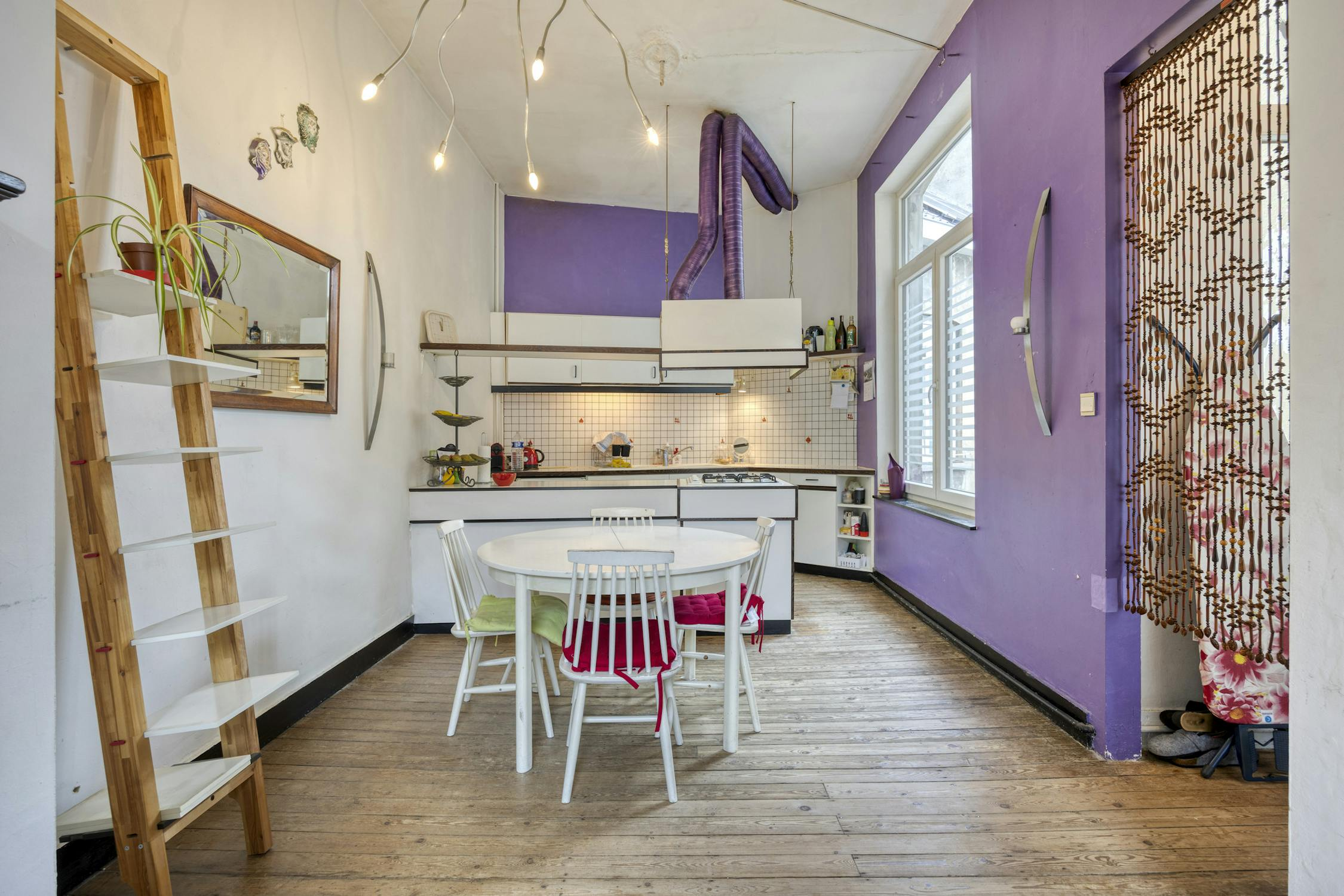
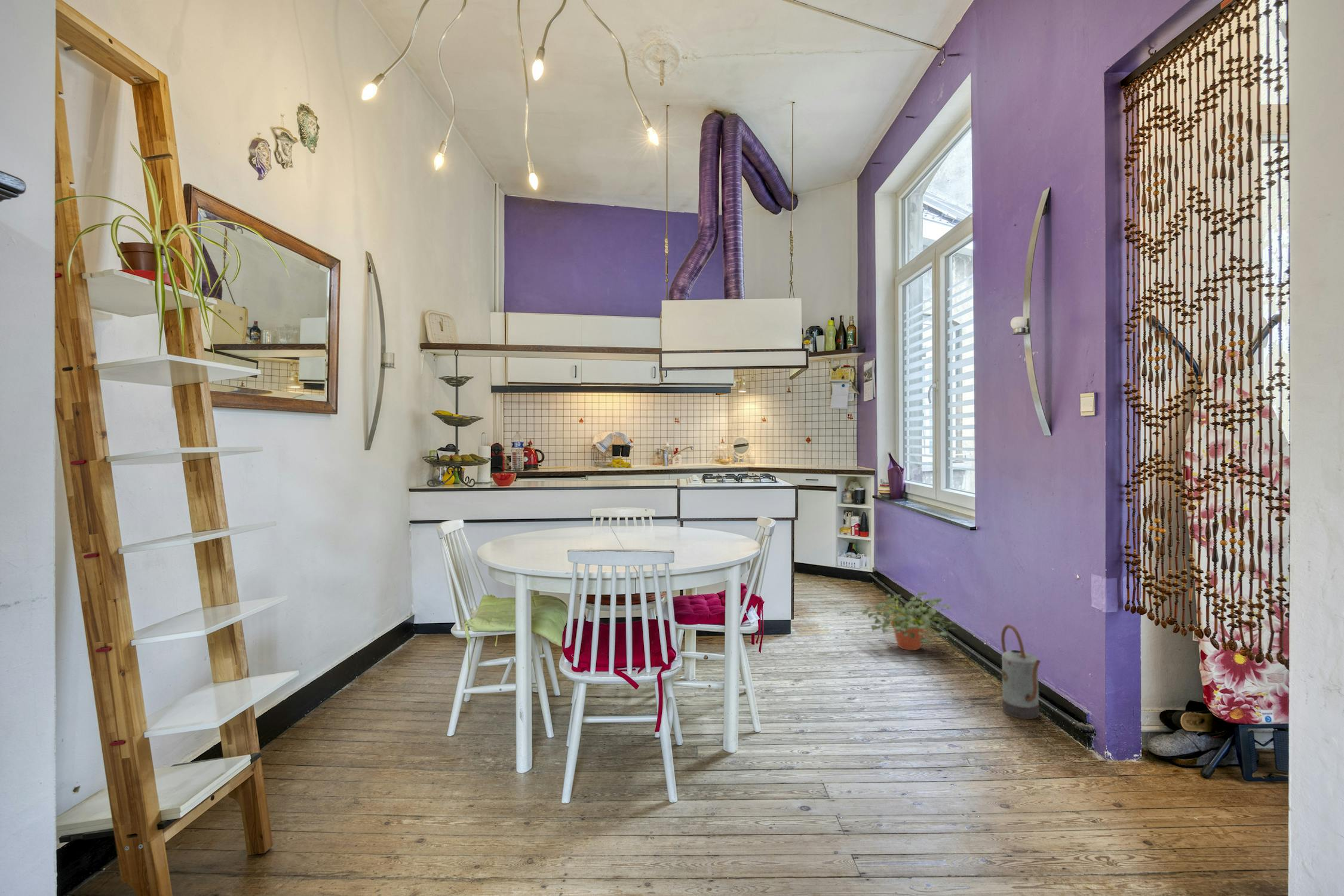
+ potted plant (913, 625)
+ watering can (1020, 671)
